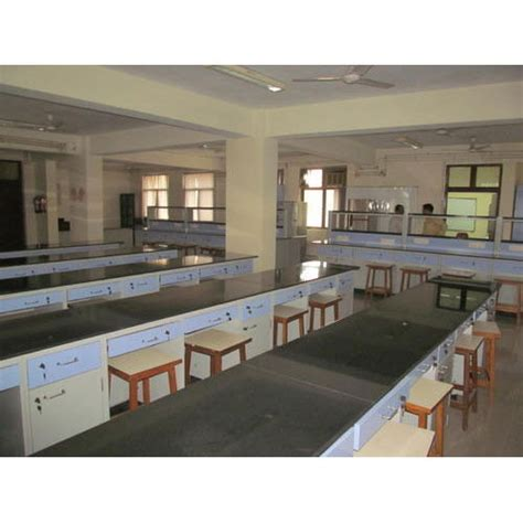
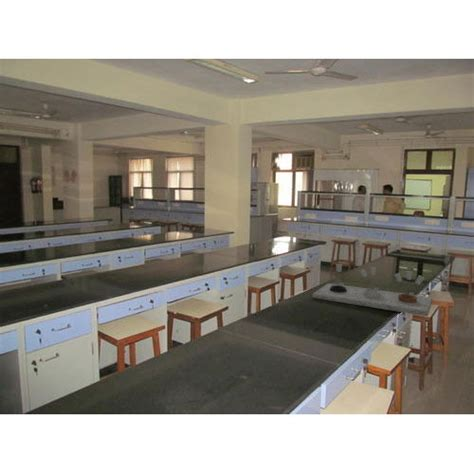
+ laboratory equipment (374, 288)
